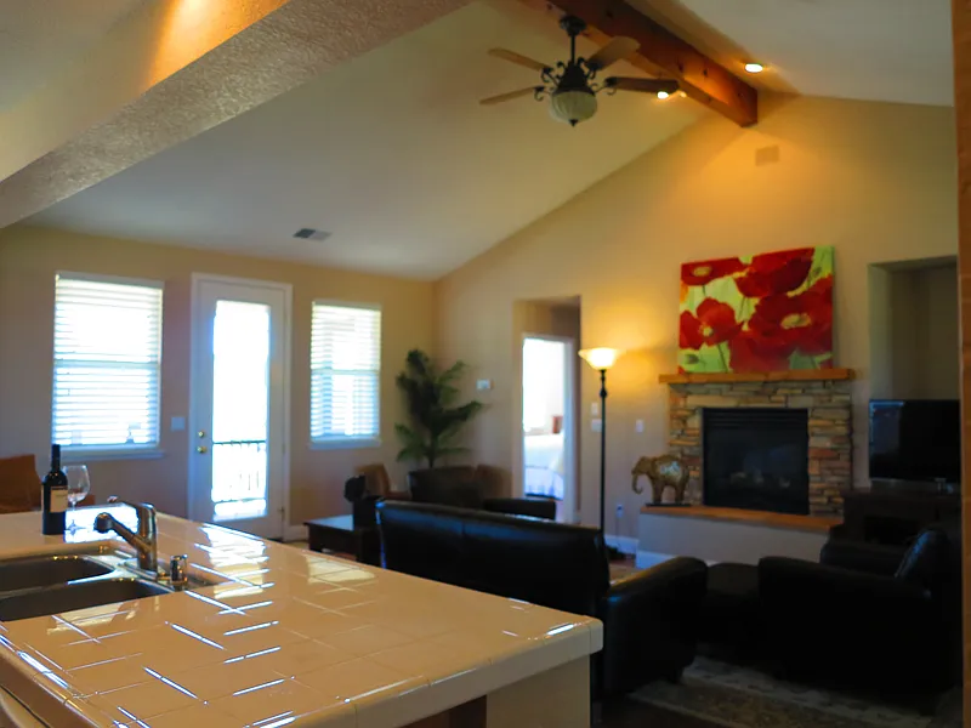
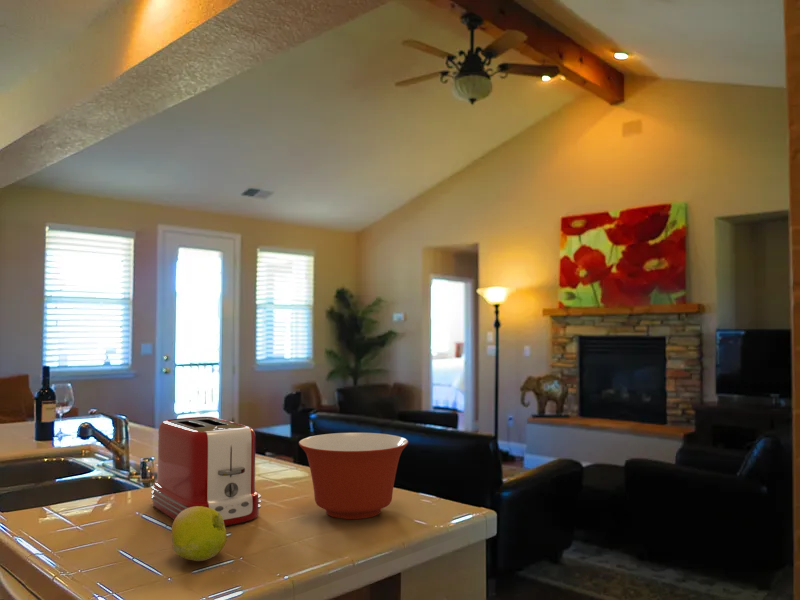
+ fruit (199, 533)
+ toaster (205, 466)
+ mixing bowl (353, 476)
